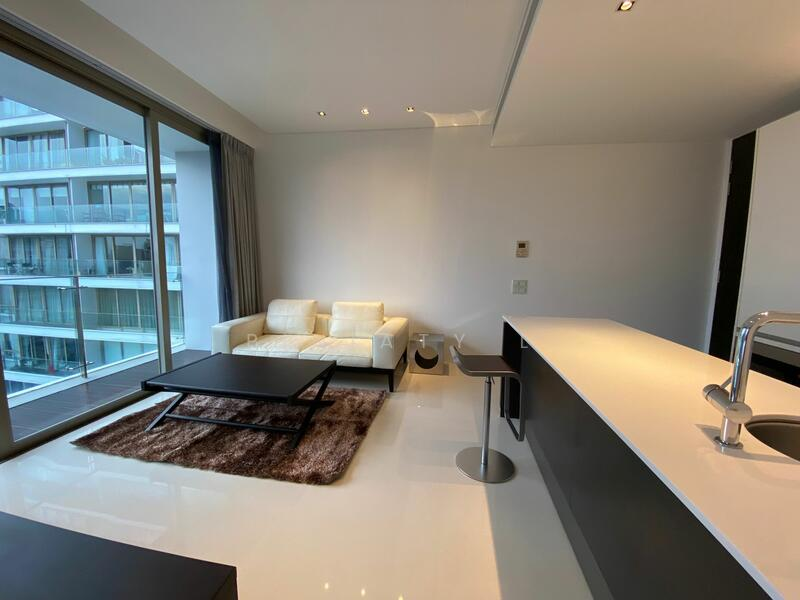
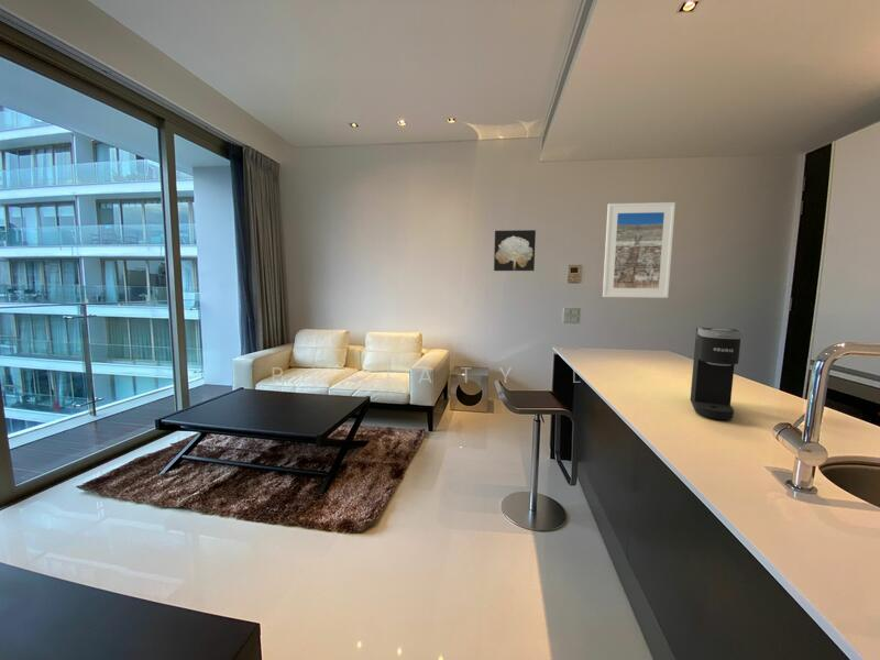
+ coffee maker (713, 369)
+ wall art (514, 251)
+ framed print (638, 251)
